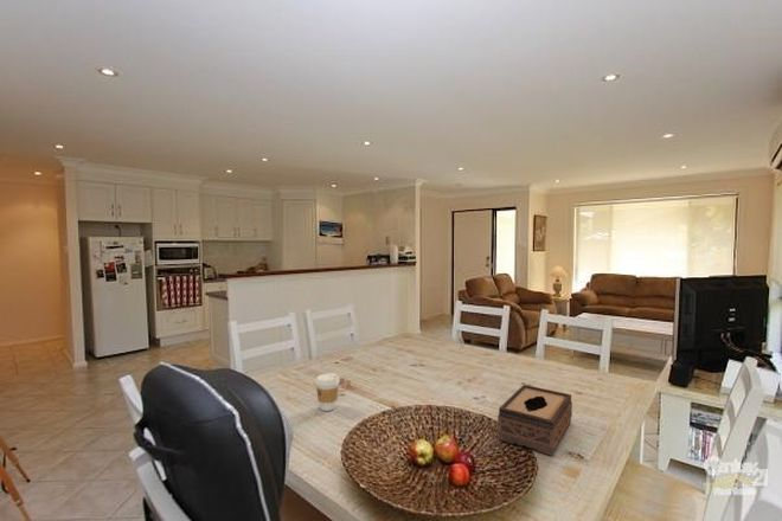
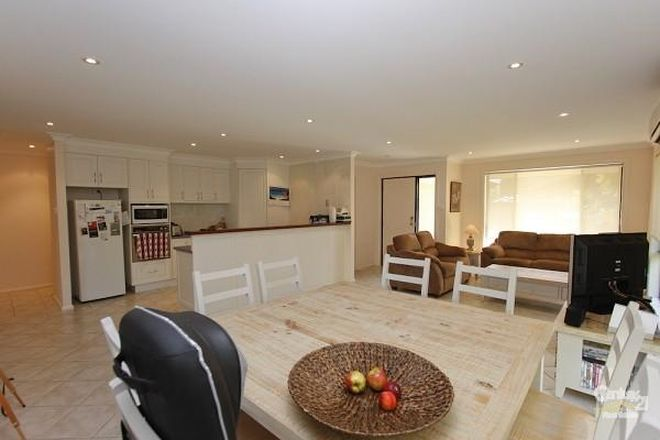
- coffee cup (327, 391)
- tissue box (536, 416)
